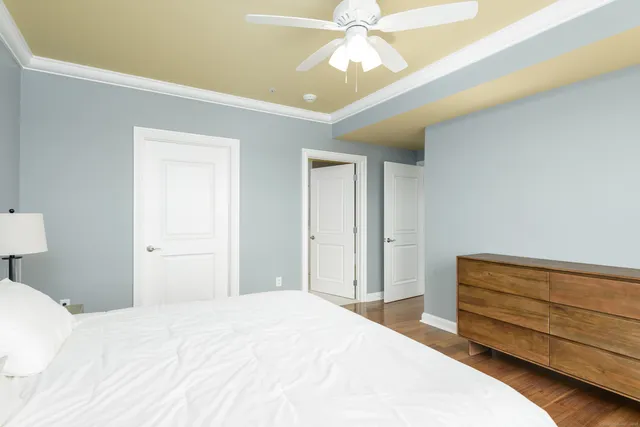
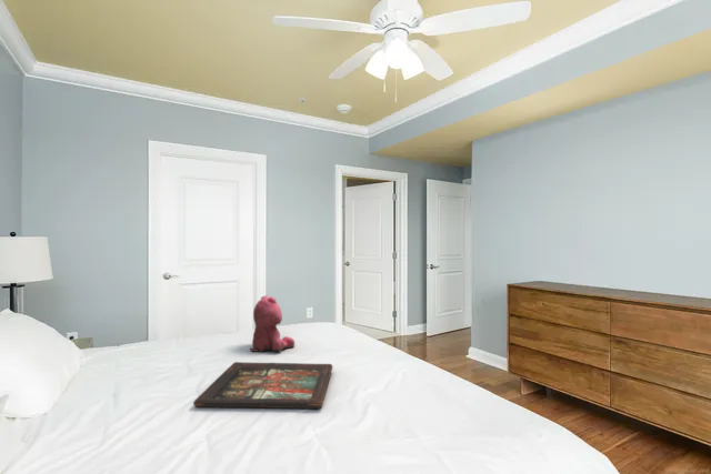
+ teddy bear (270, 321)
+ decorative tray (271, 382)
